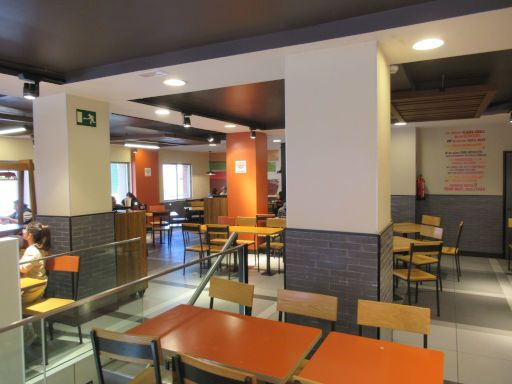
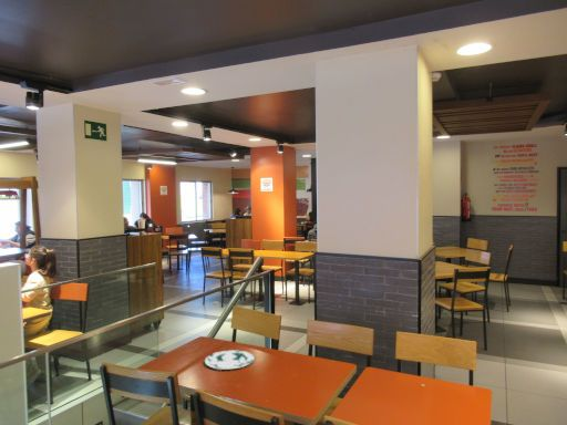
+ plate (229, 356)
